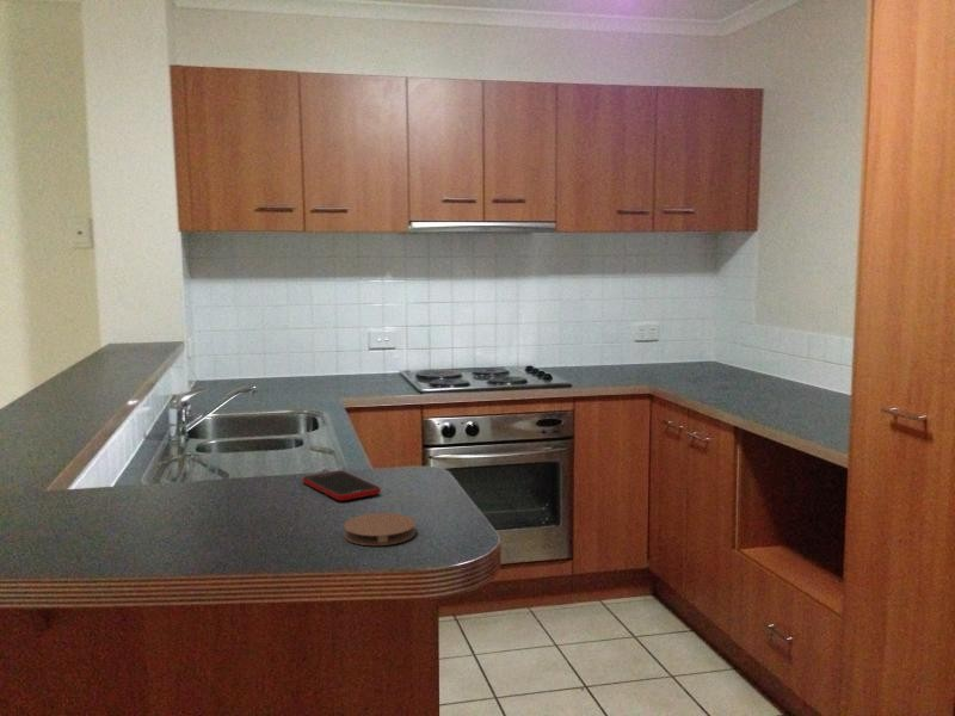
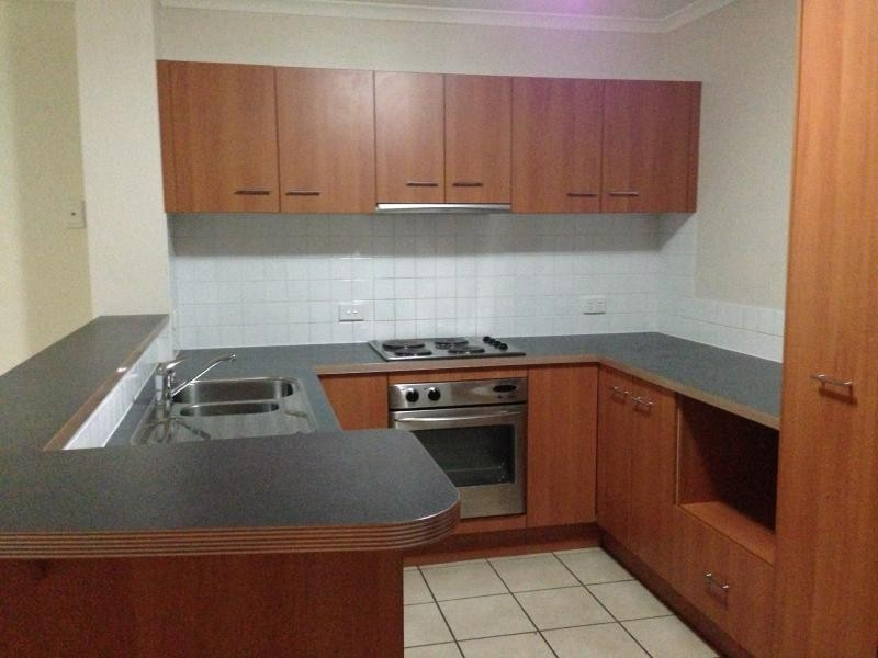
- coaster (380, 527)
- cell phone (340, 484)
